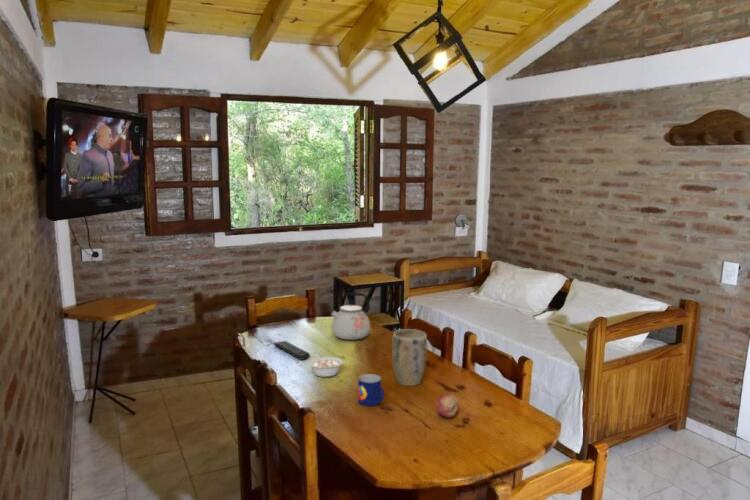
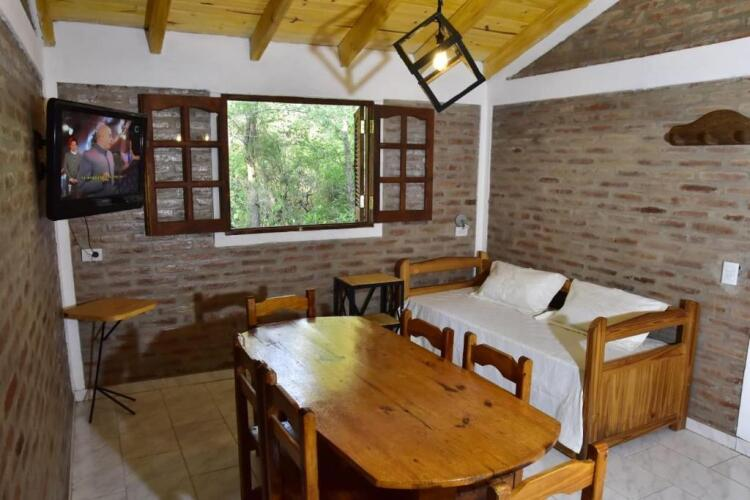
- plant pot (409, 357)
- mug (372, 391)
- legume (327, 366)
- fruit (446, 405)
- kettle (350, 314)
- remote control (291, 349)
